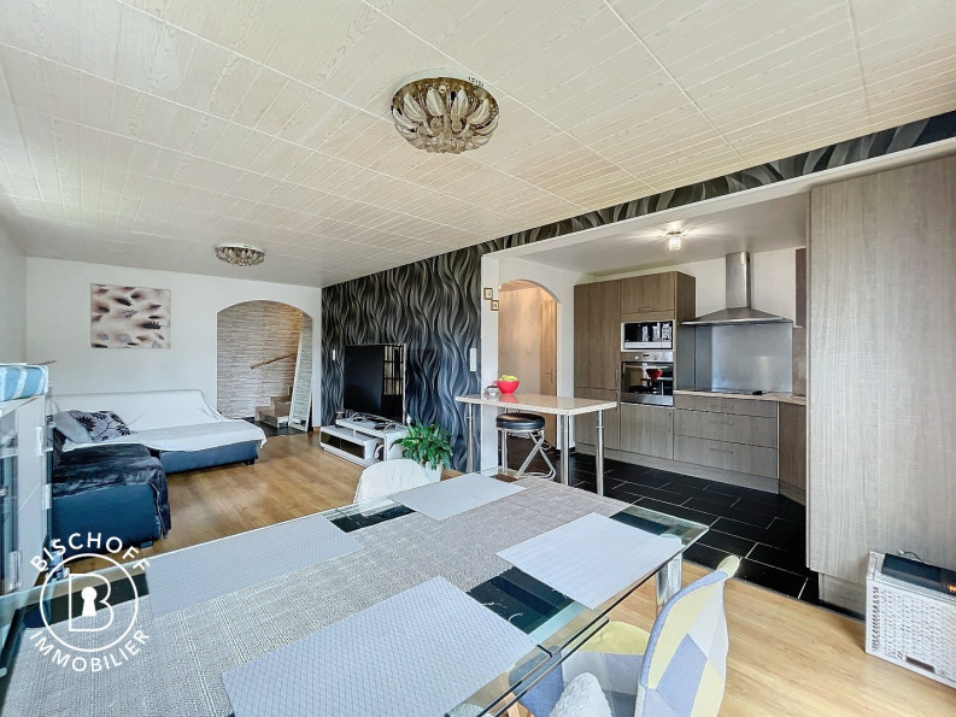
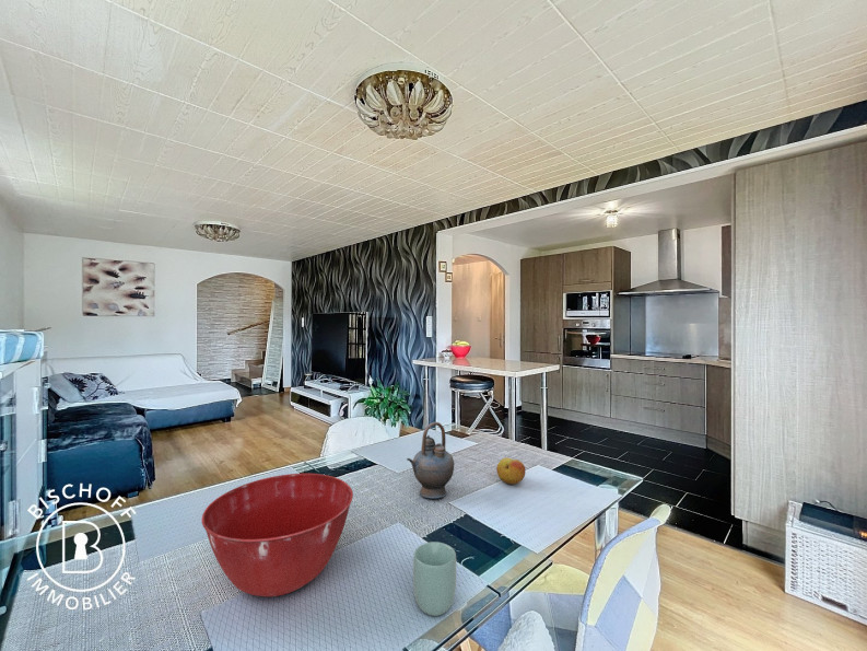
+ mixing bowl (281, 536)
+ teapot (429, 458)
+ fruit (511, 470)
+ cup (434, 580)
